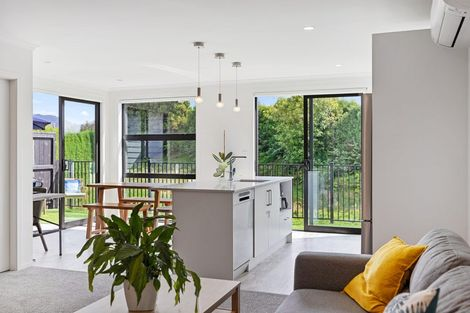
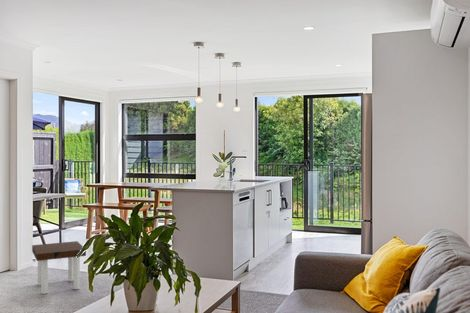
+ side table (58, 258)
